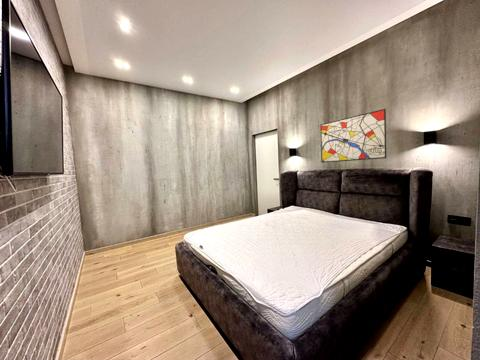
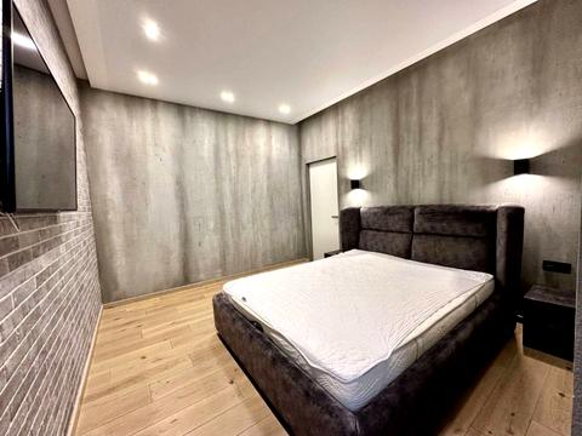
- wall art (349, 139)
